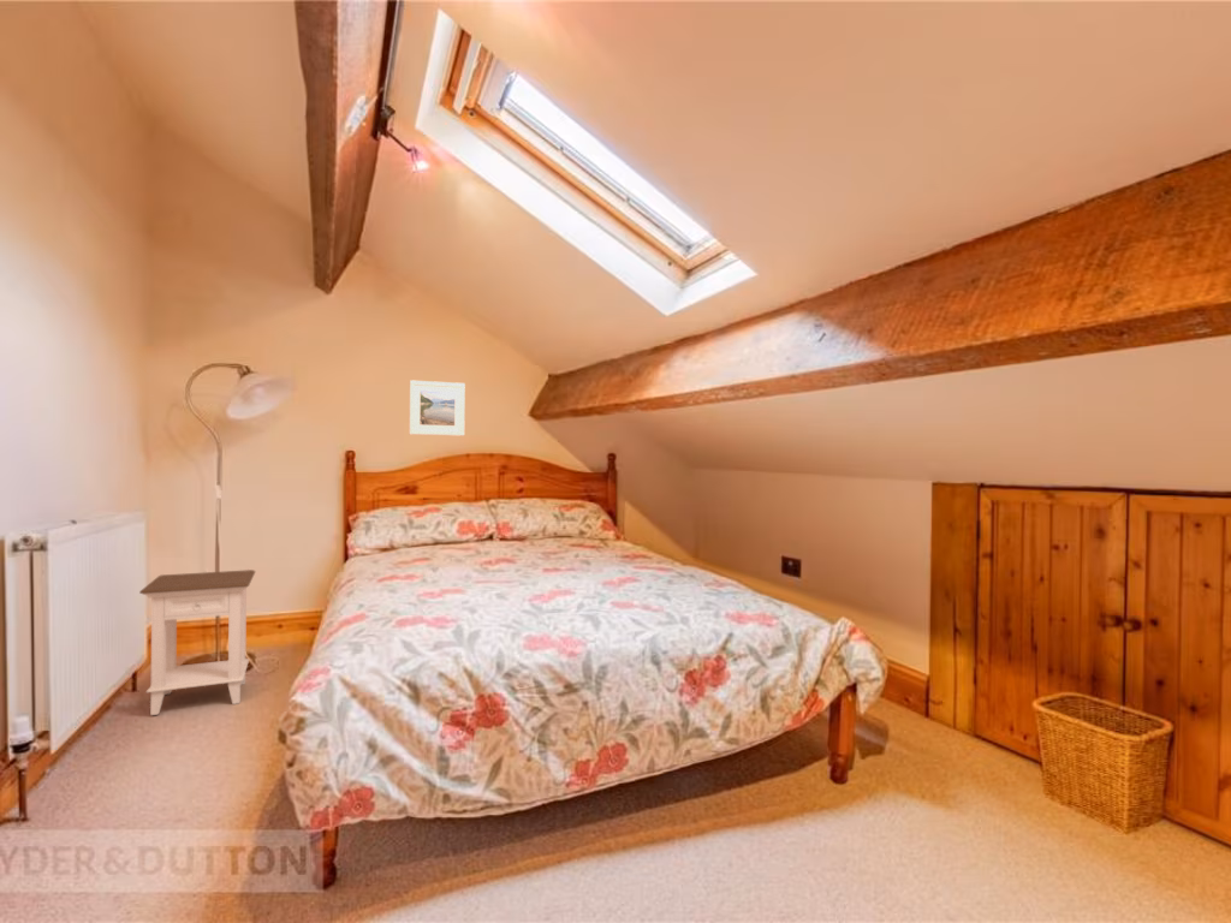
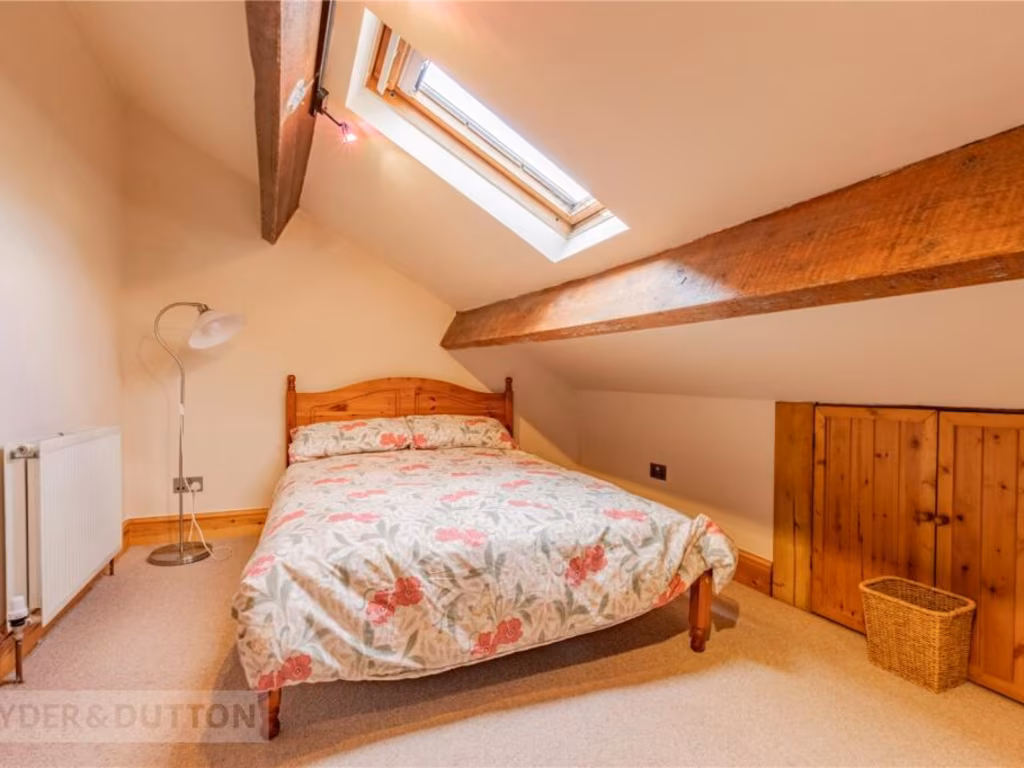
- nightstand (201, 617)
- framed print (436, 407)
